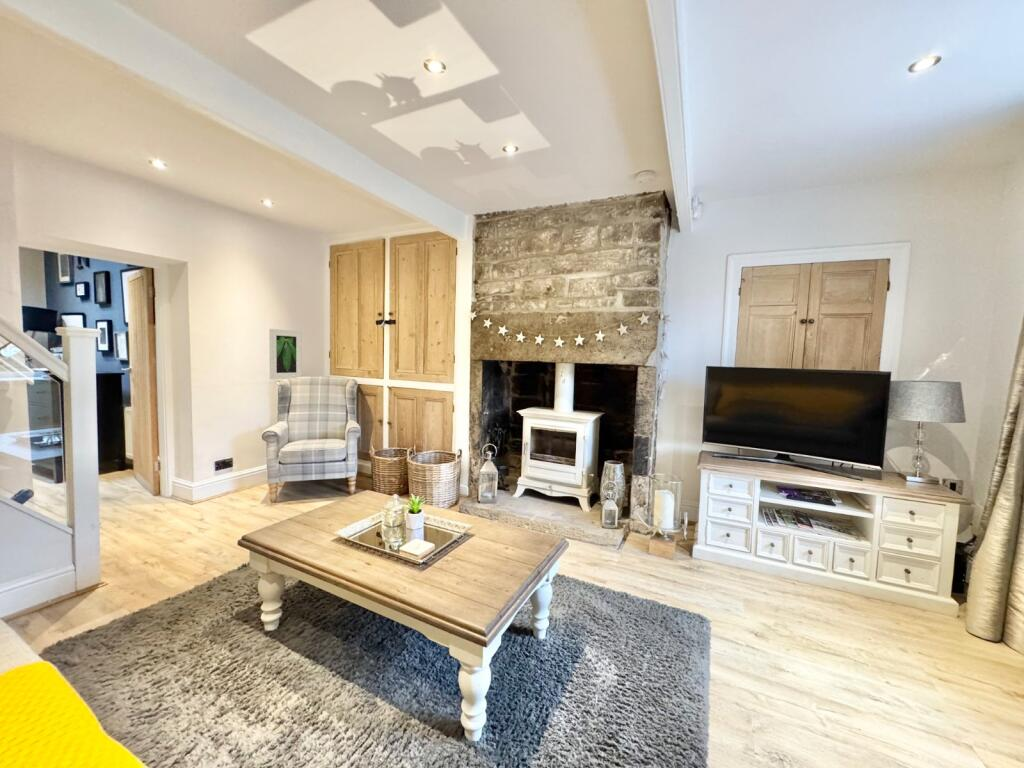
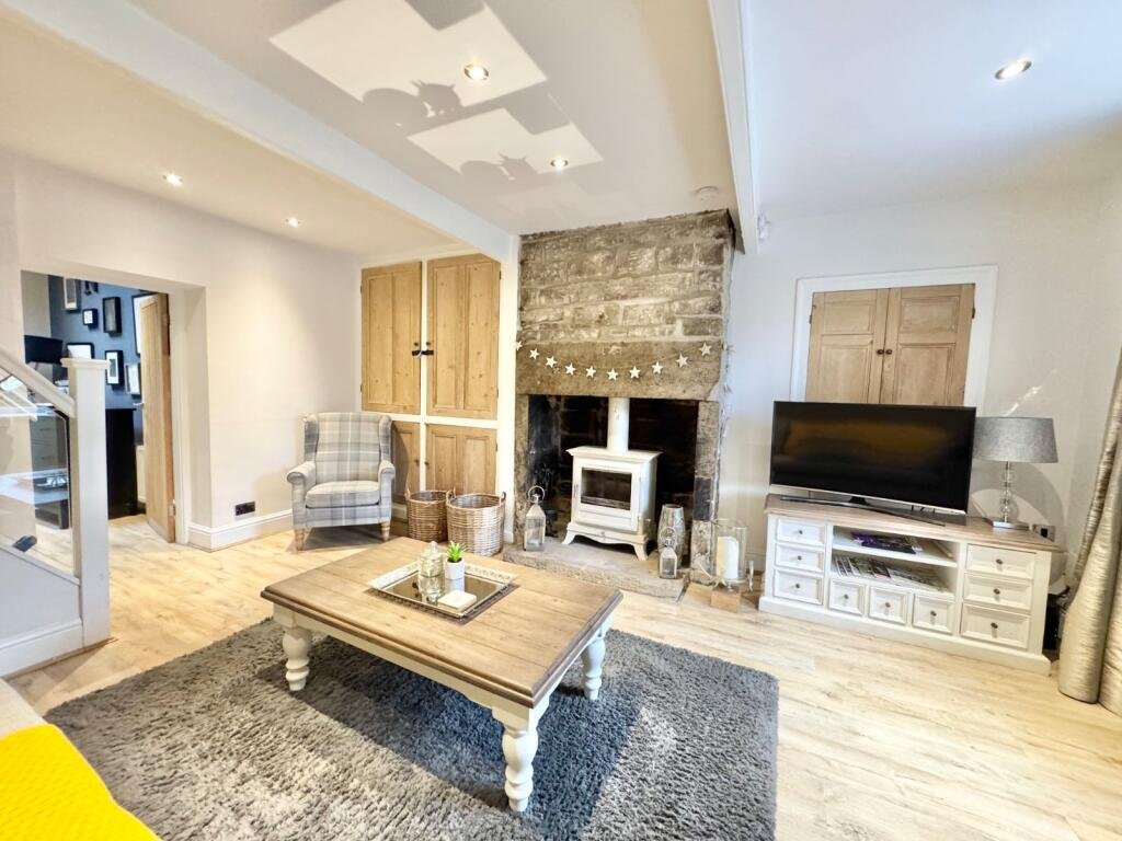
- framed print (286, 354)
